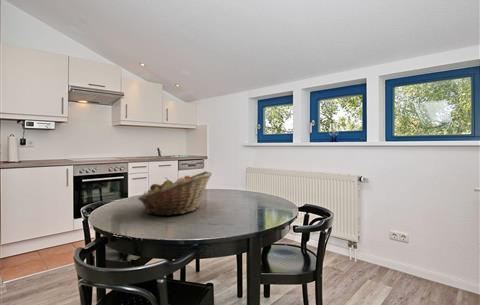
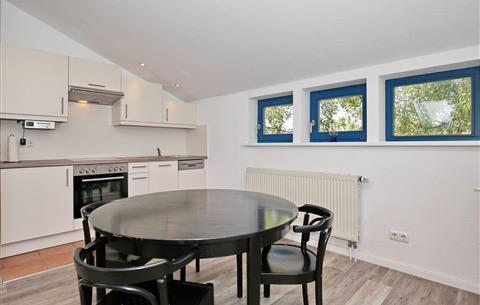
- fruit basket (177, 190)
